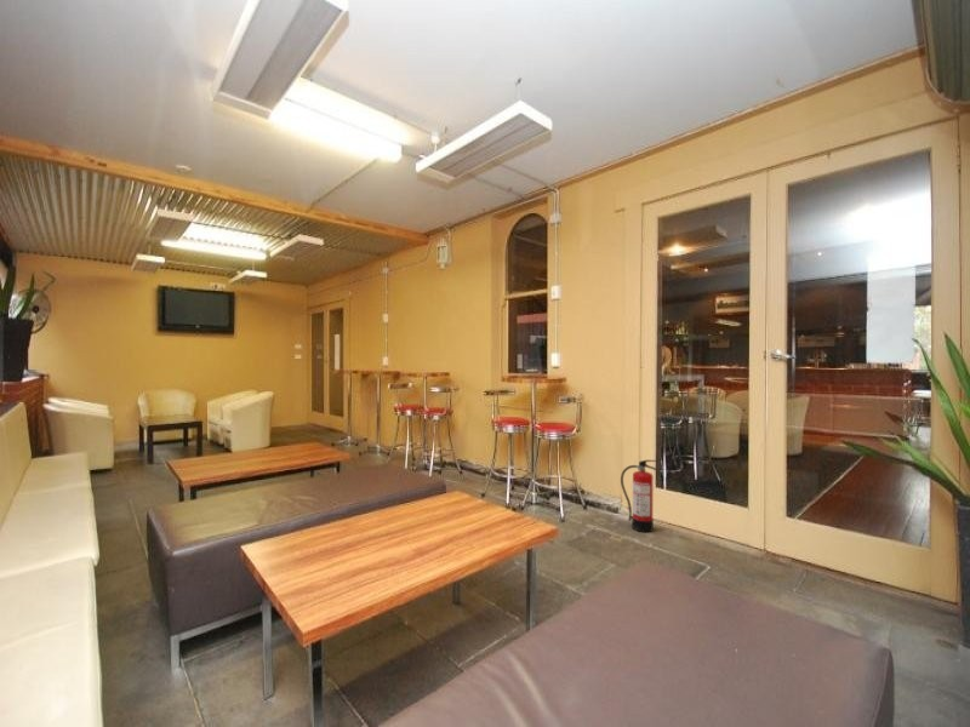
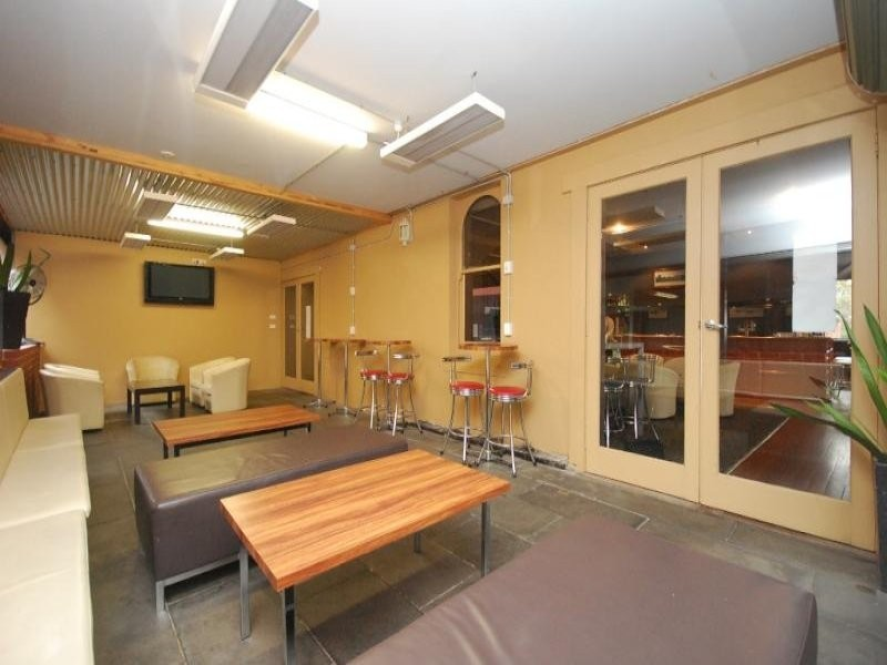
- fire extinguisher (638, 492)
